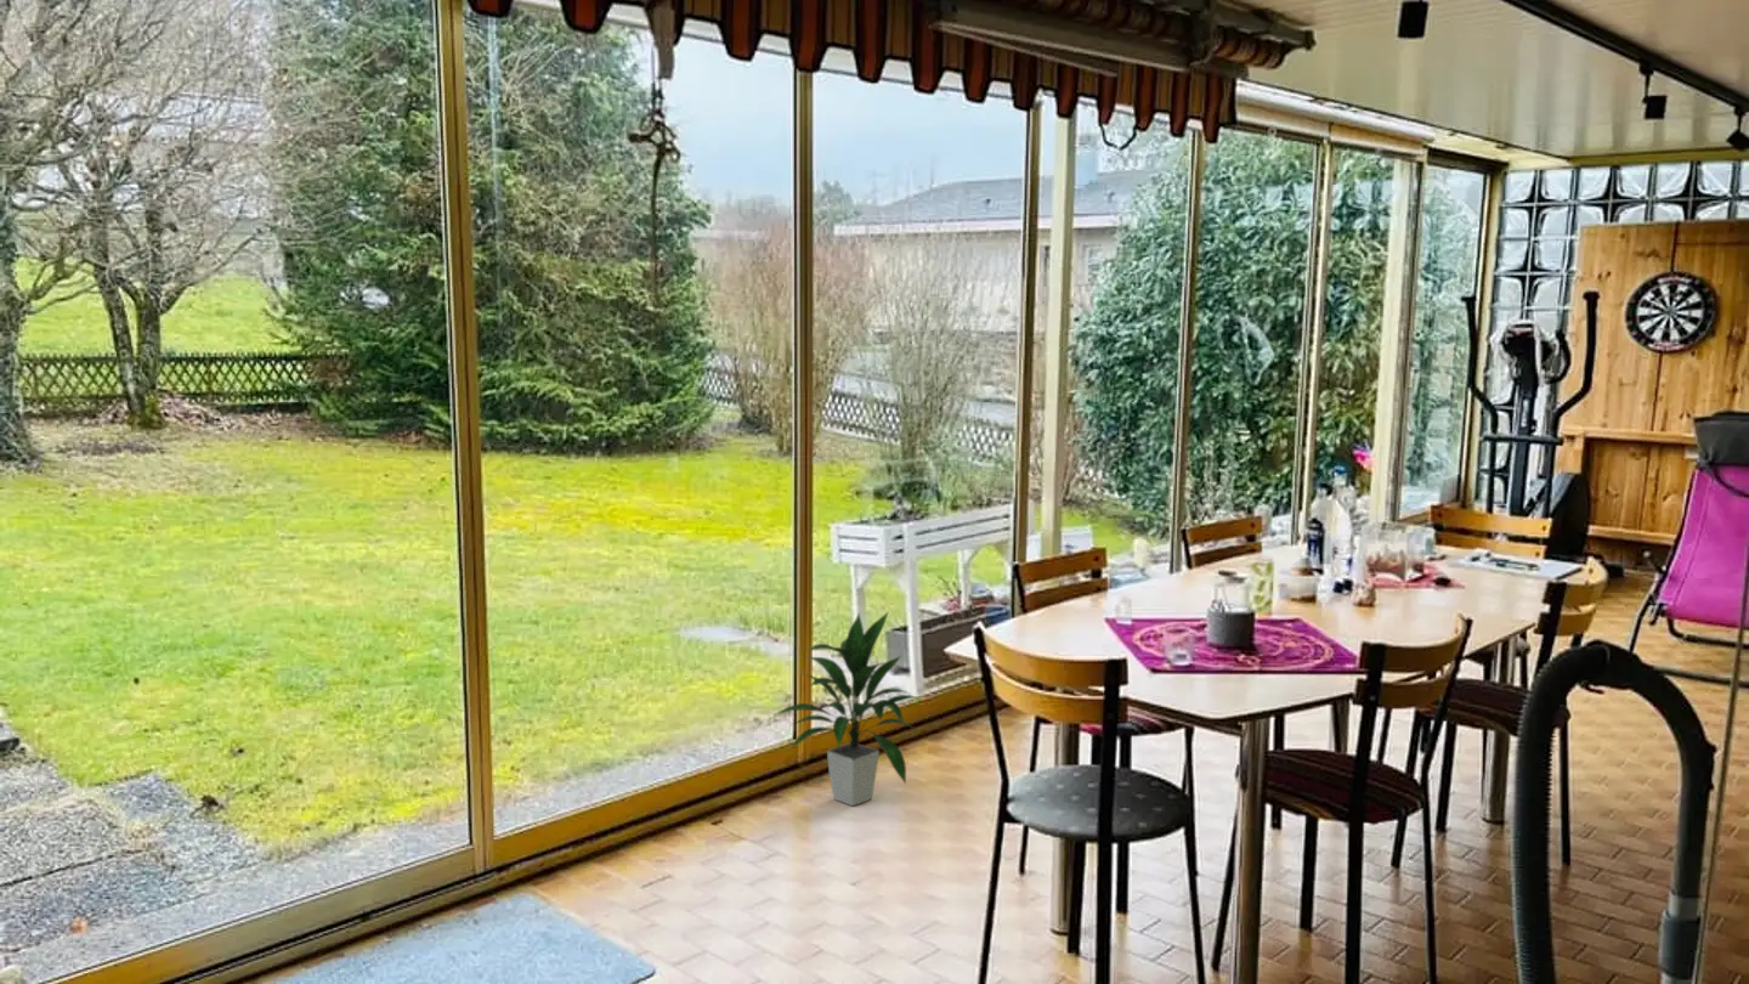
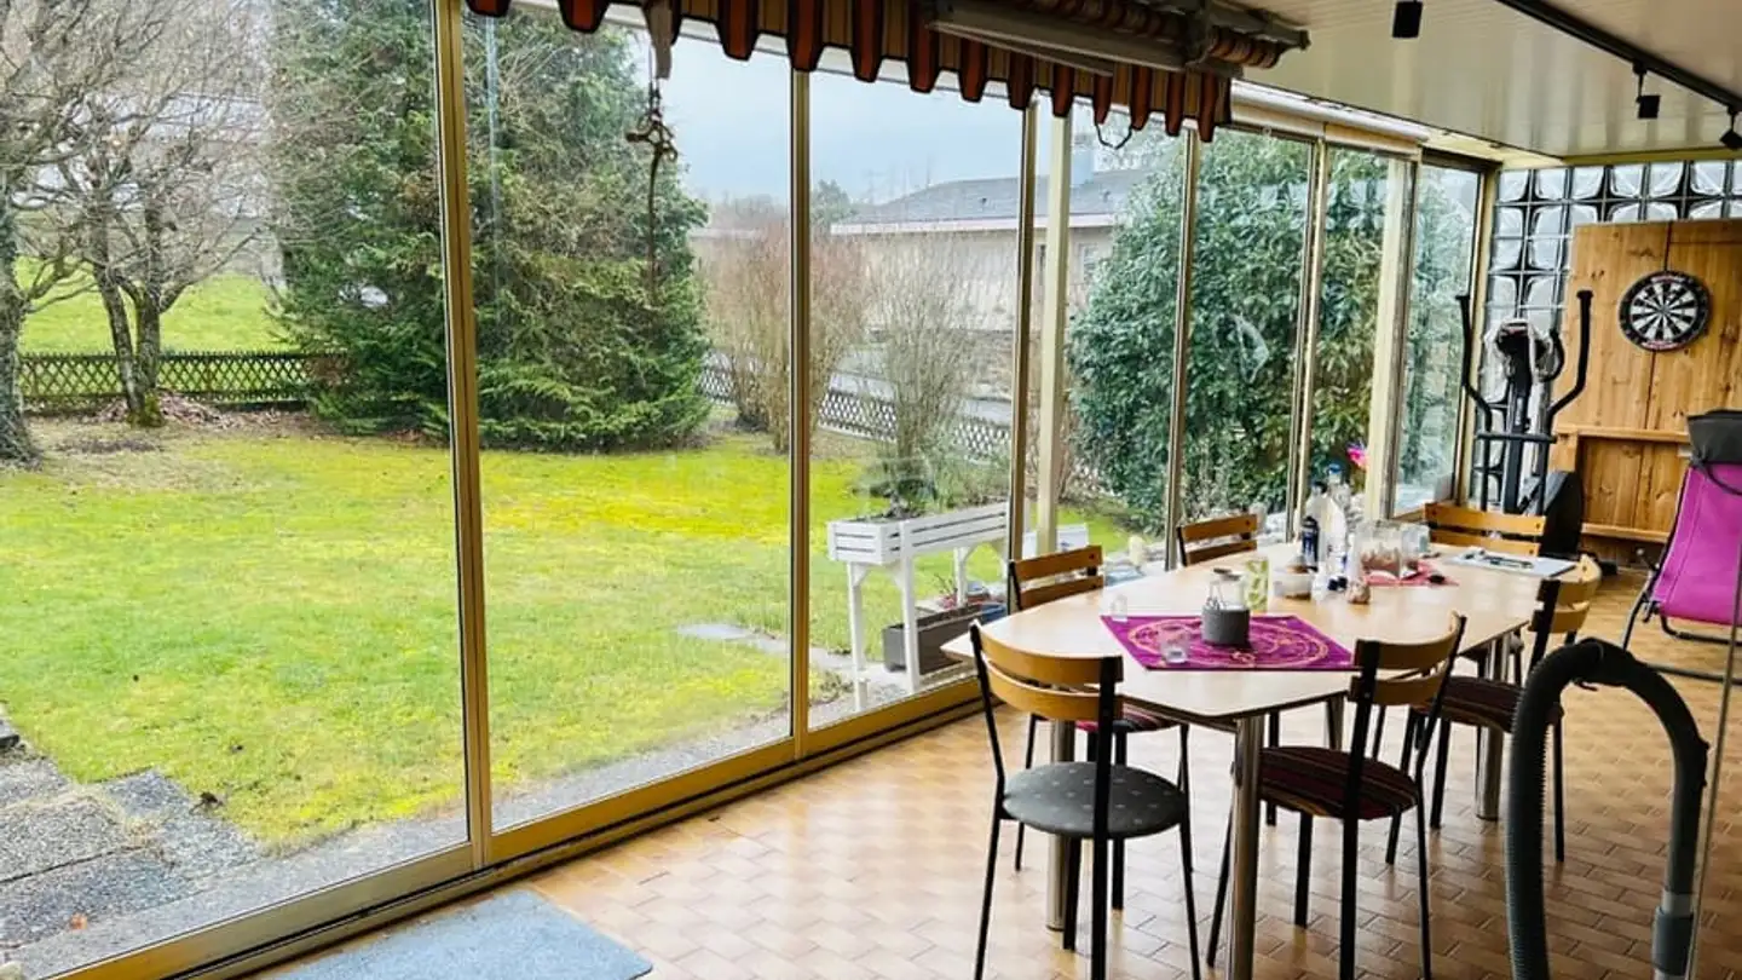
- indoor plant (855, 709)
